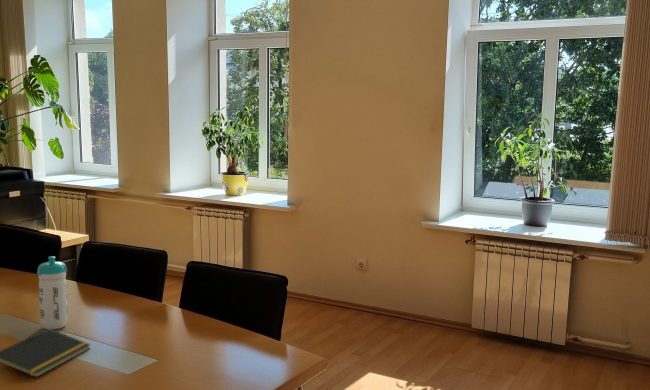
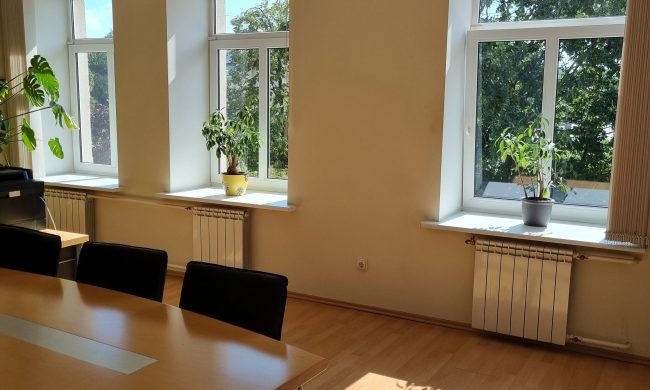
- water bottle (53, 291)
- notepad (43, 351)
